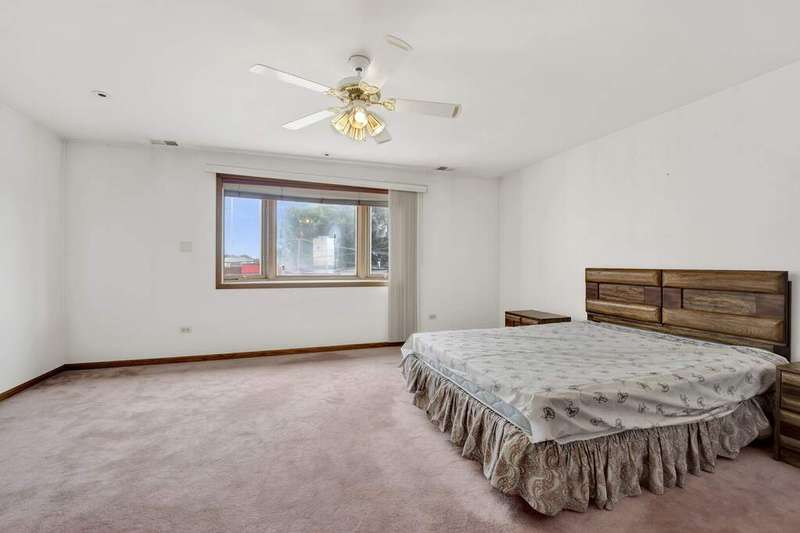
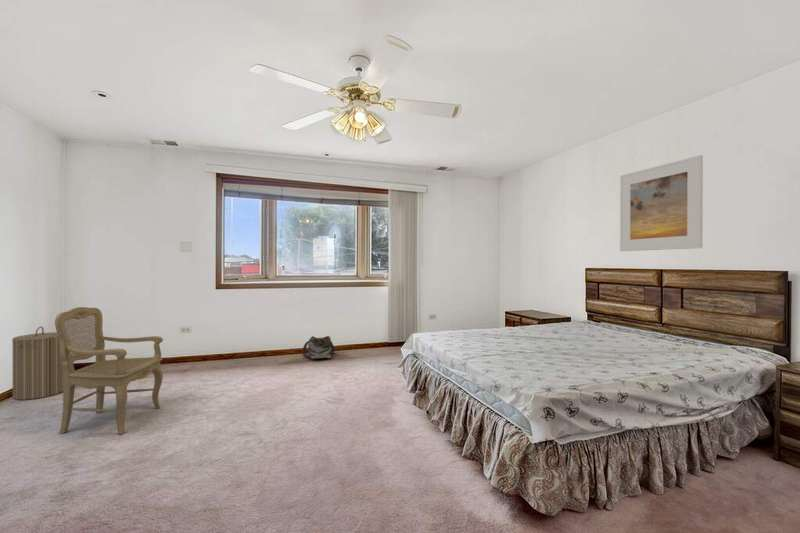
+ laundry hamper (40, 359)
+ backpack (320, 346)
+ armchair (112, 363)
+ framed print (657, 208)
